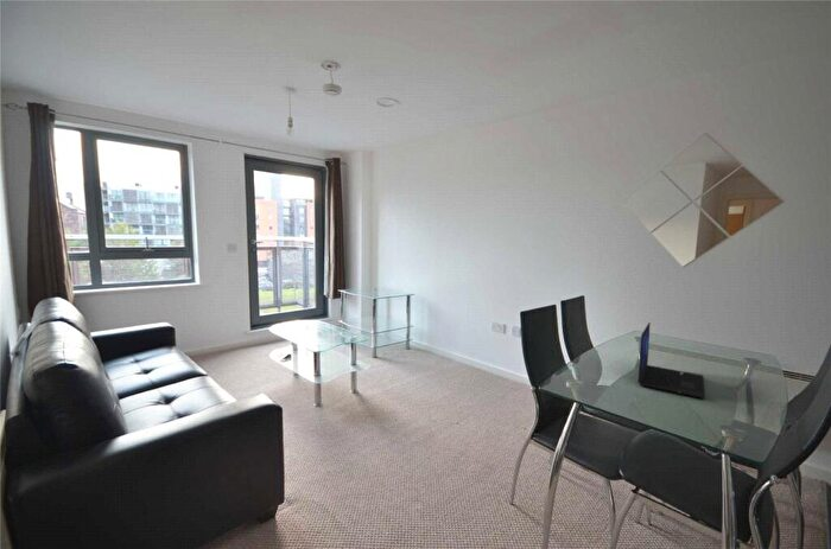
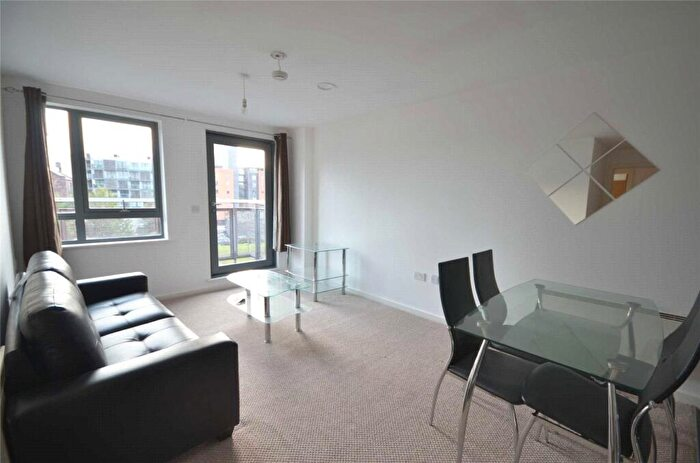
- laptop (670, 369)
